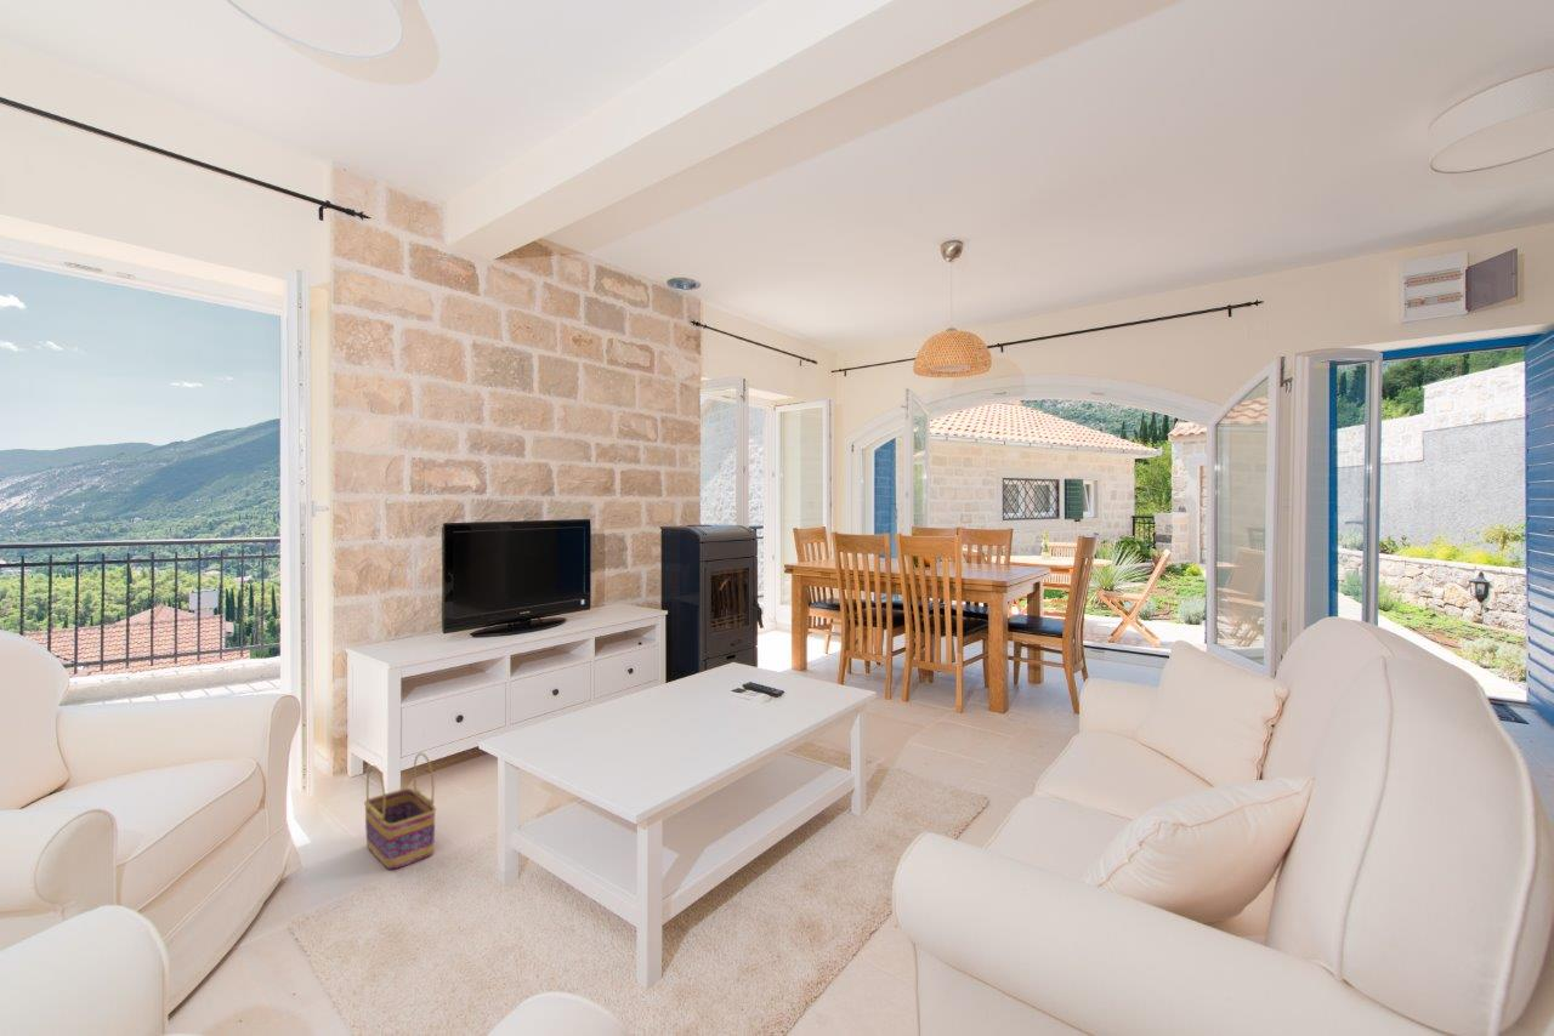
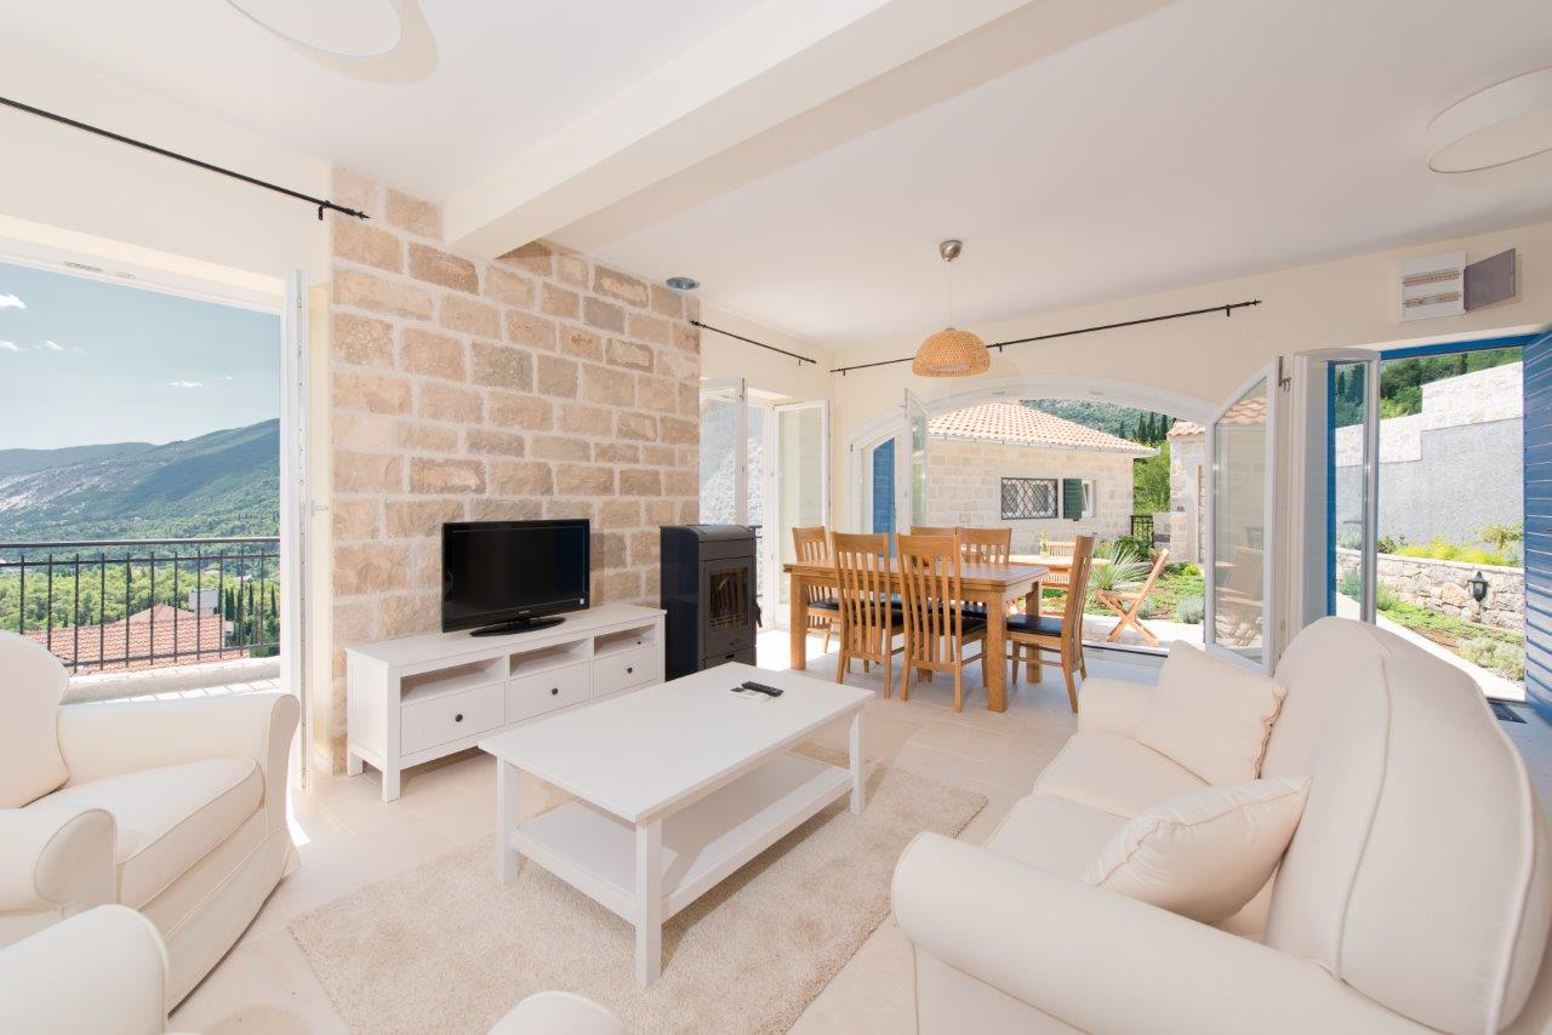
- basket (399, 804)
